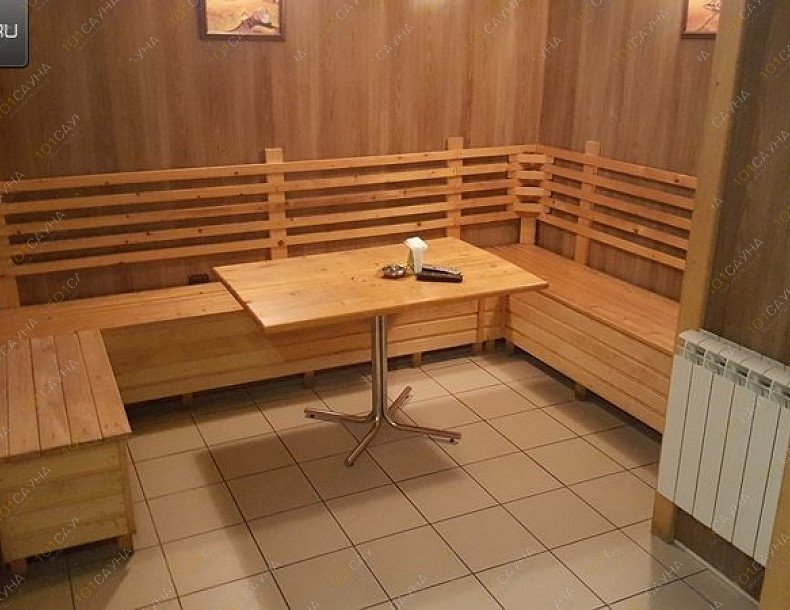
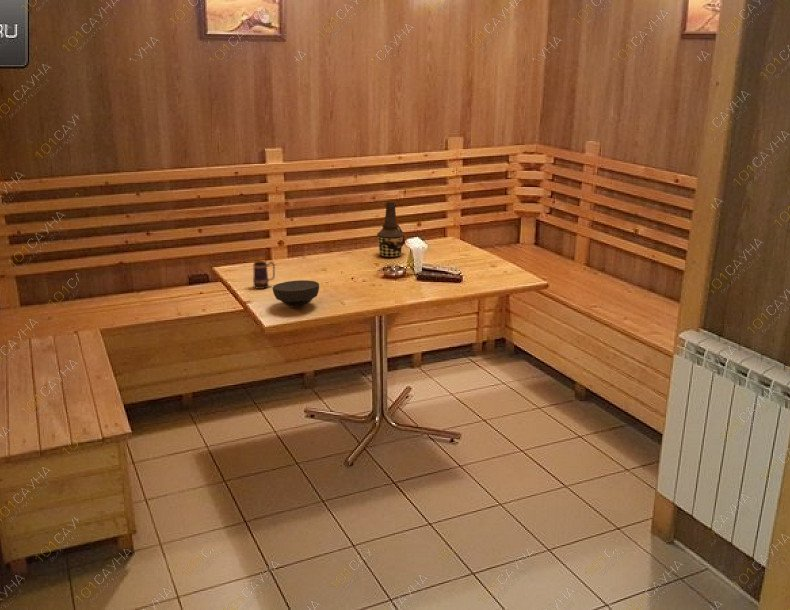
+ bowl (296, 295)
+ bottle (391, 229)
+ mug (264, 274)
